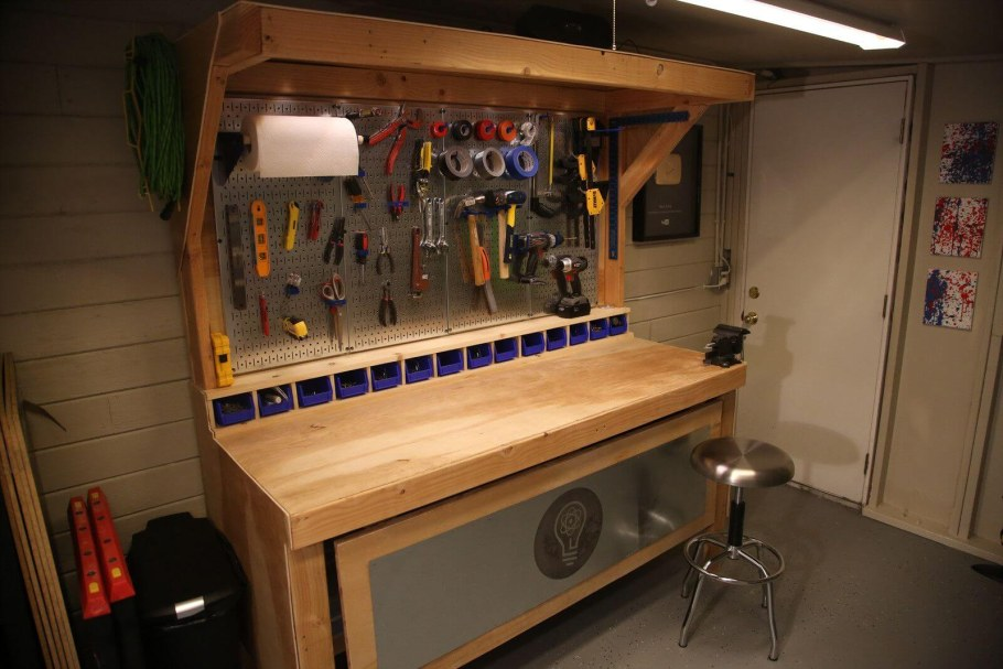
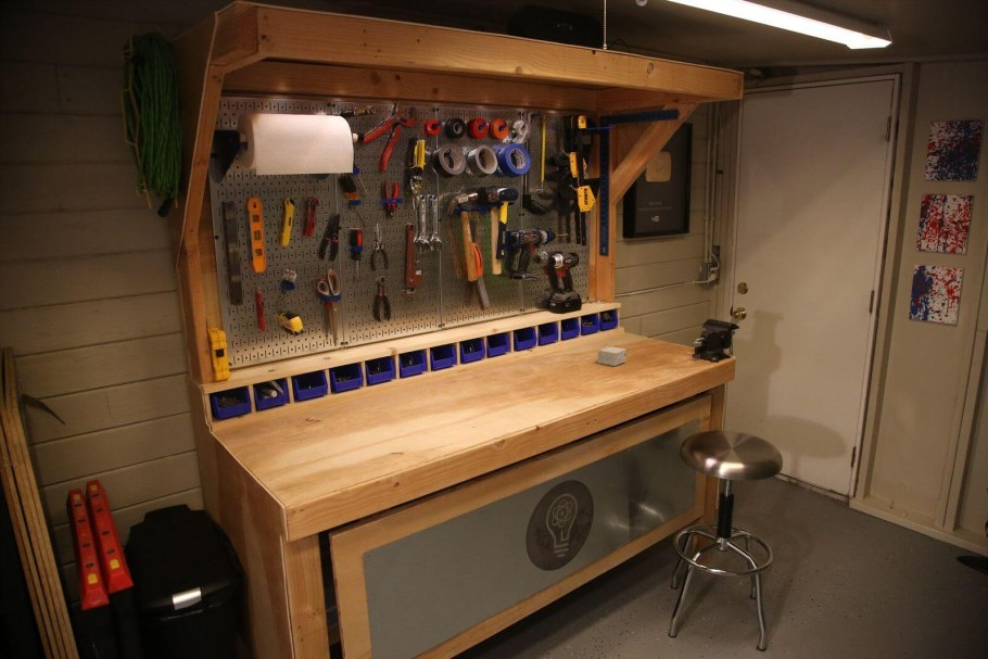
+ small box (611, 355)
